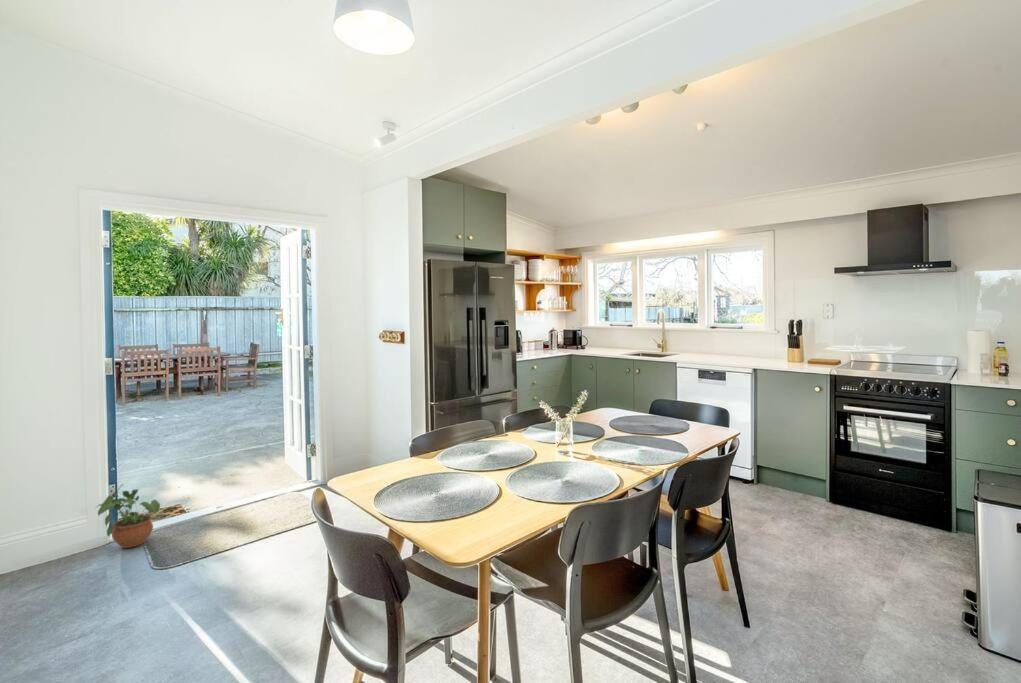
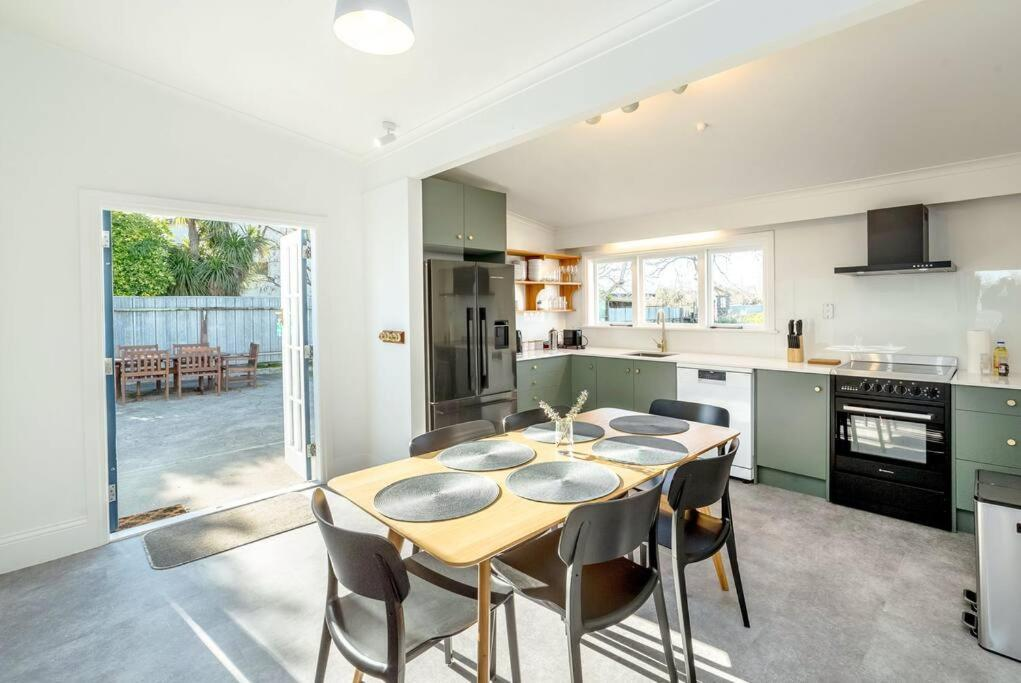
- potted plant (127, 514)
